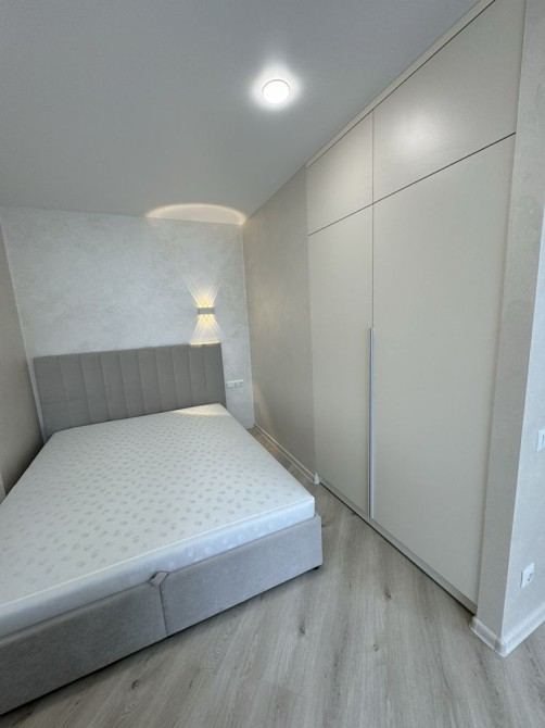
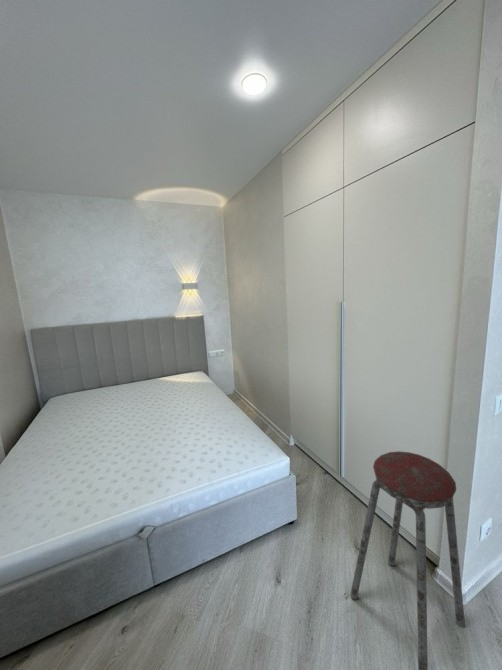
+ music stool (416, 541)
